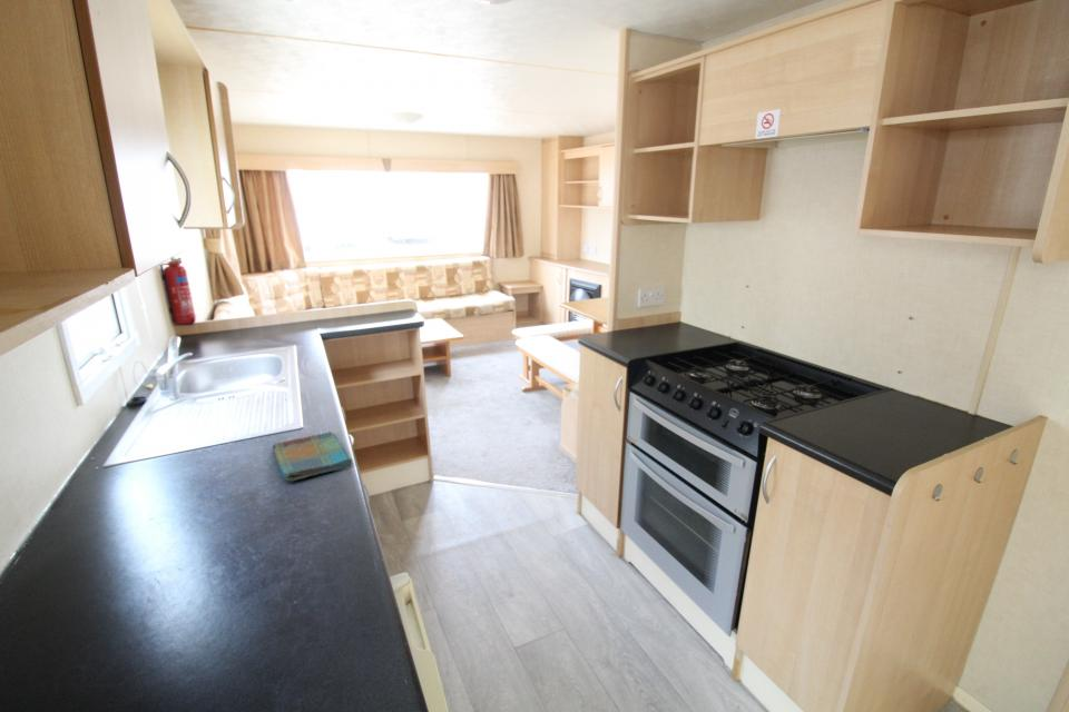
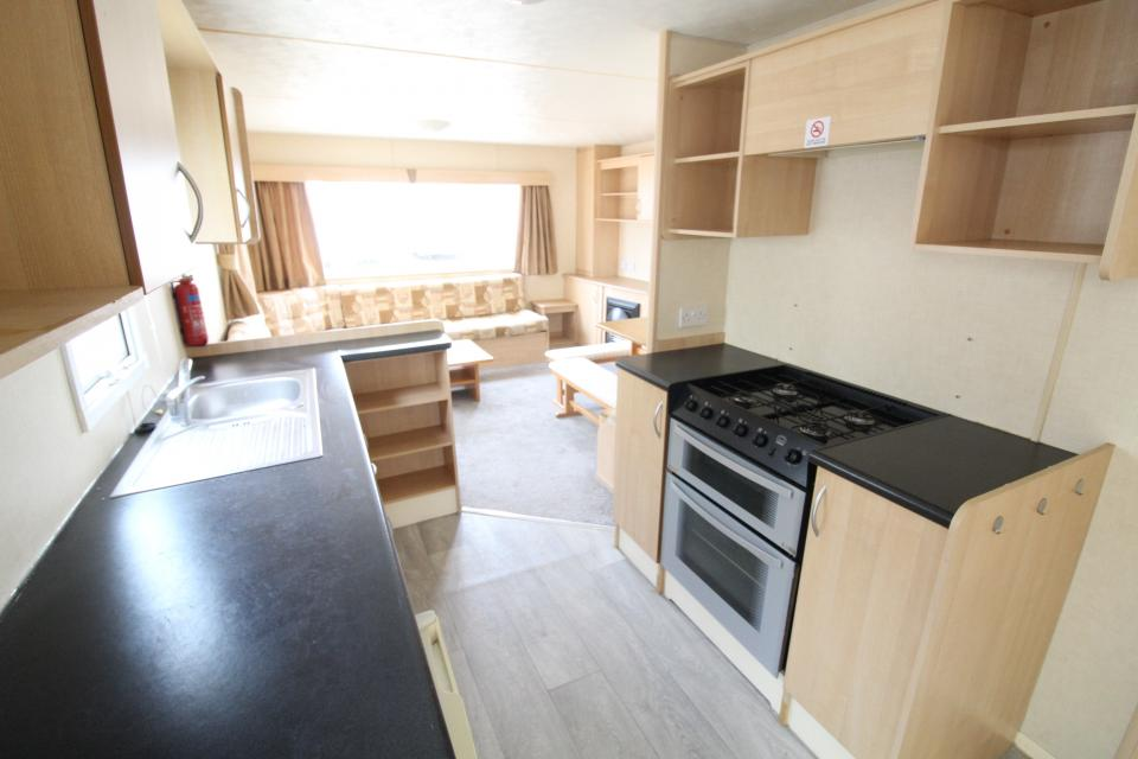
- dish towel (311, 453)
